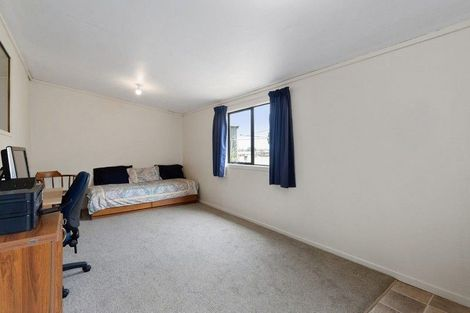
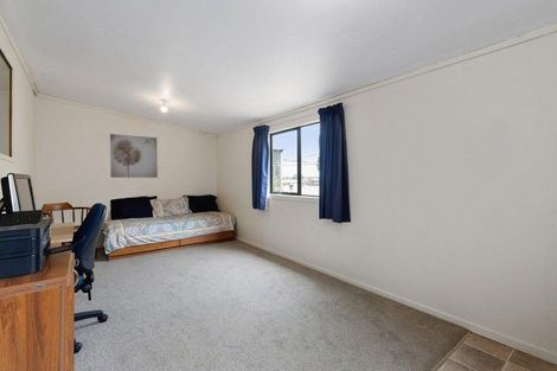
+ wall art (134, 156)
